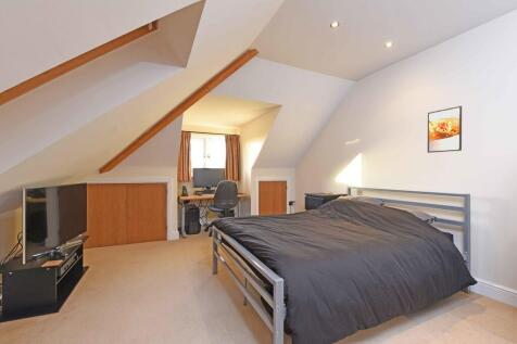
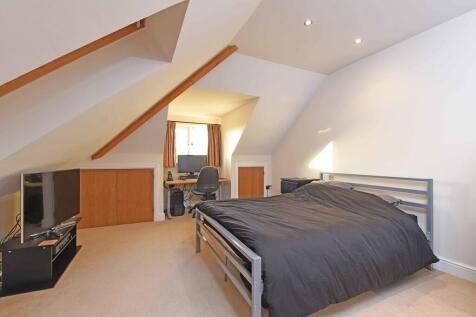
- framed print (443, 130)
